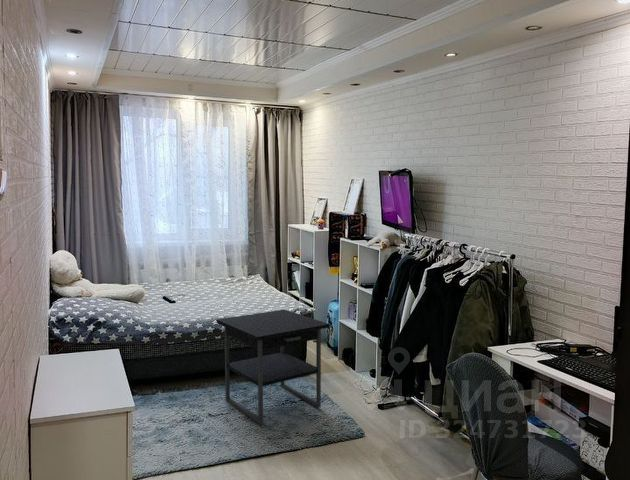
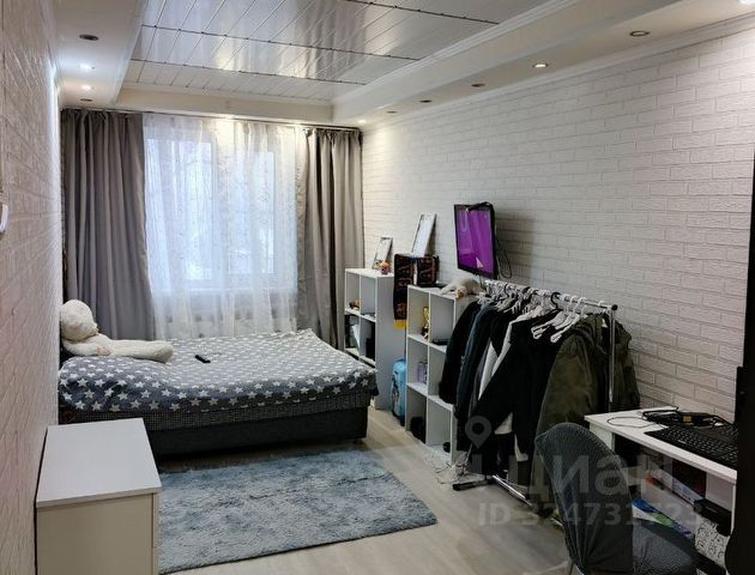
- nightstand (272, 363)
